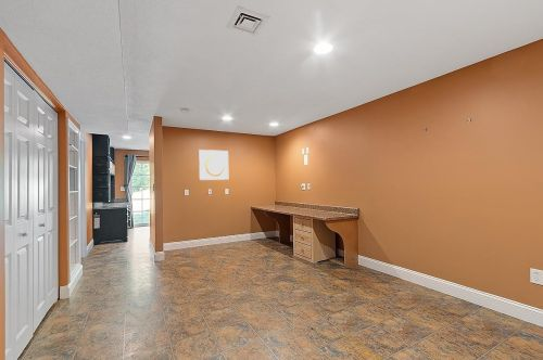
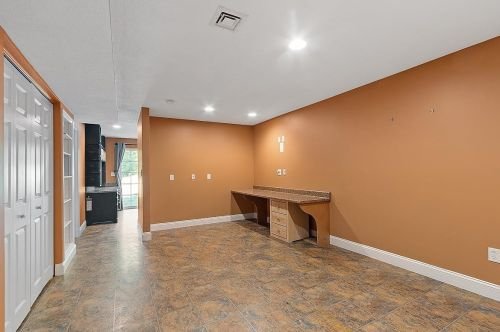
- wall art (214, 165)
